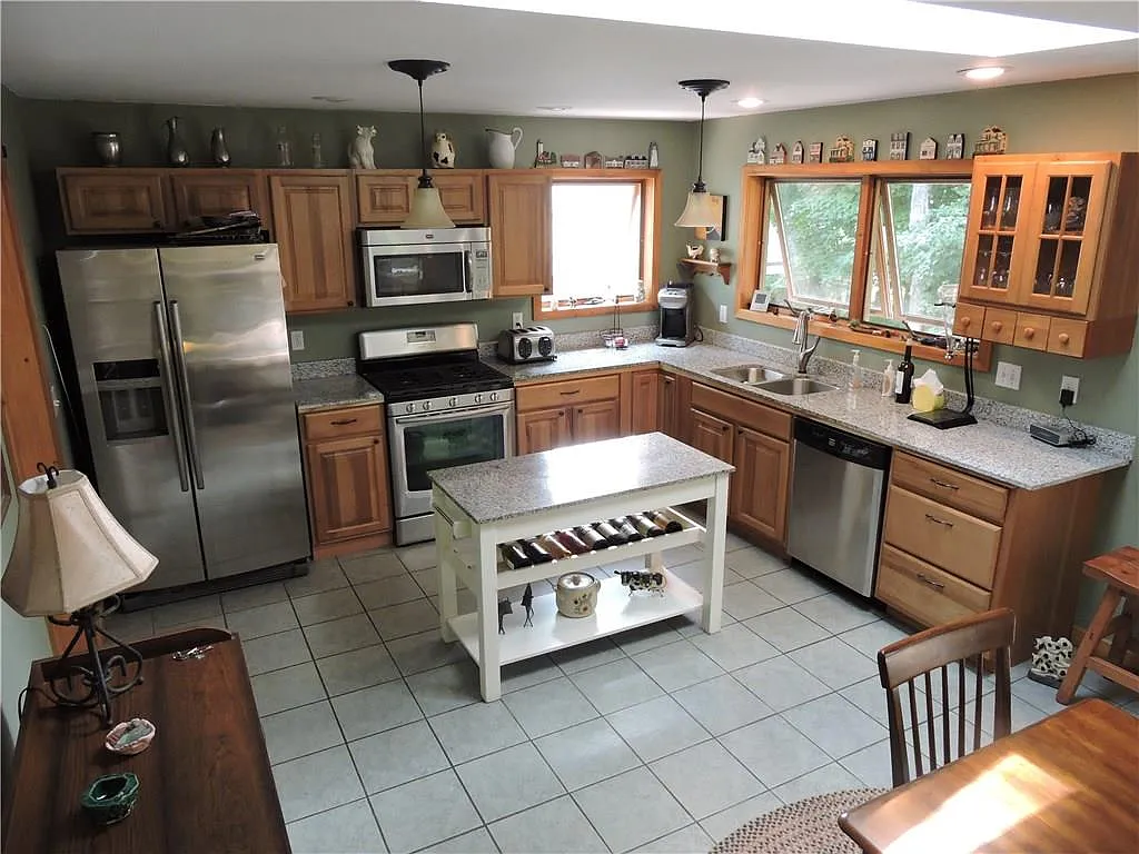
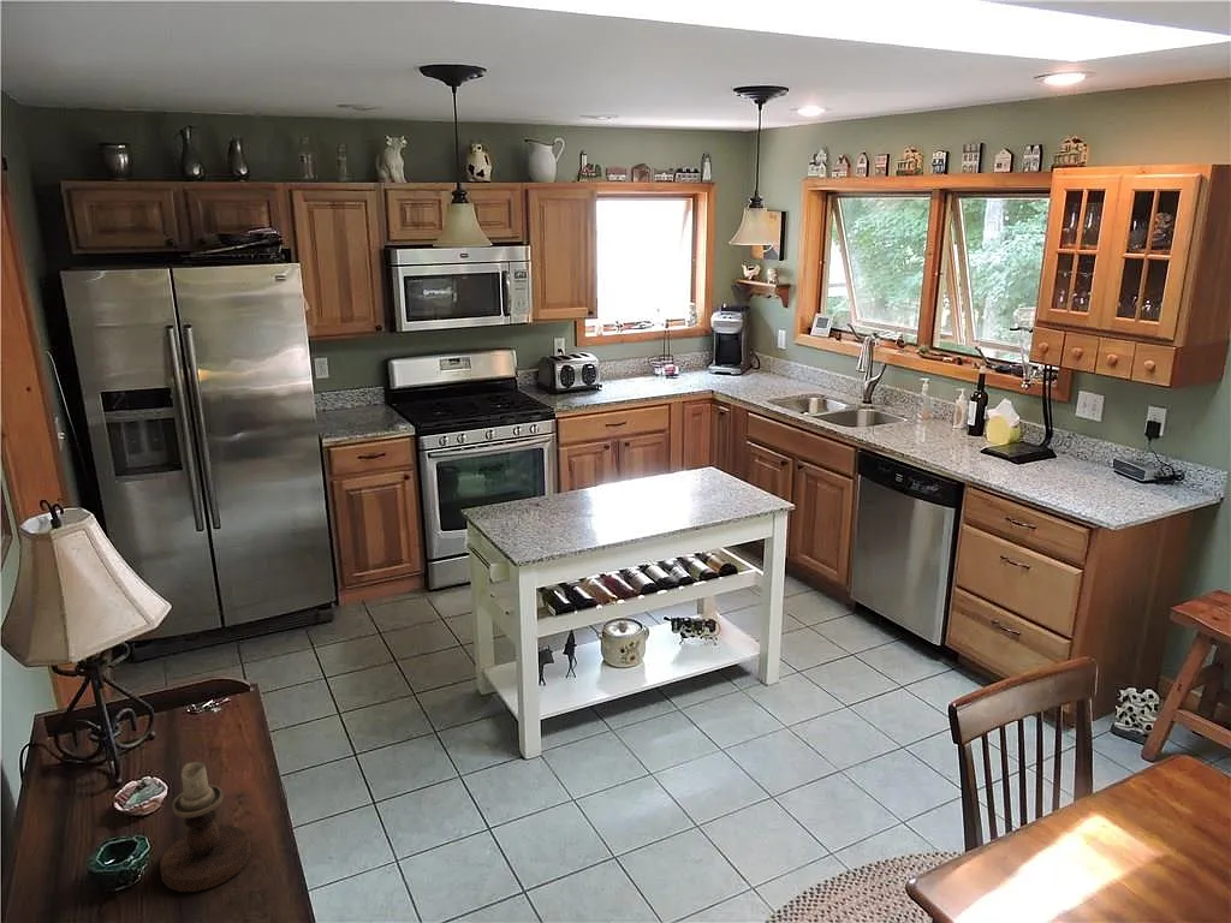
+ candlestick (200, 815)
